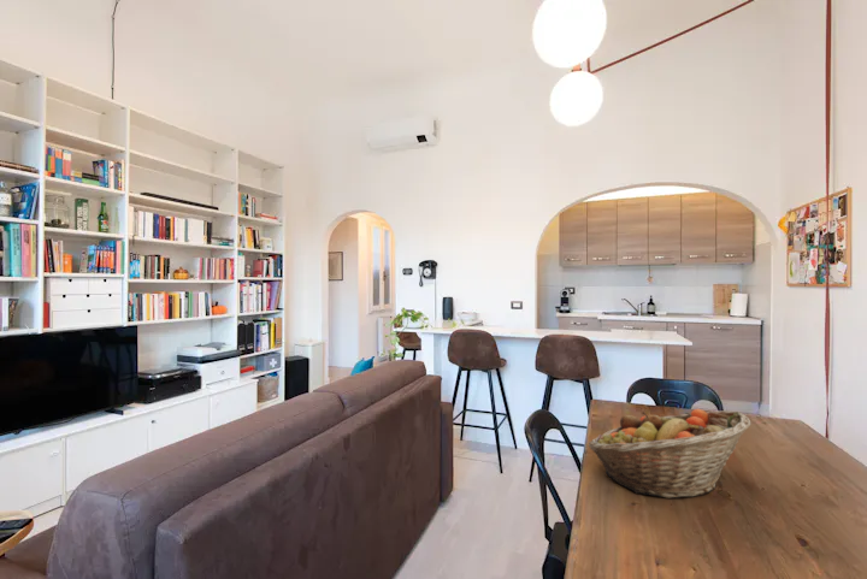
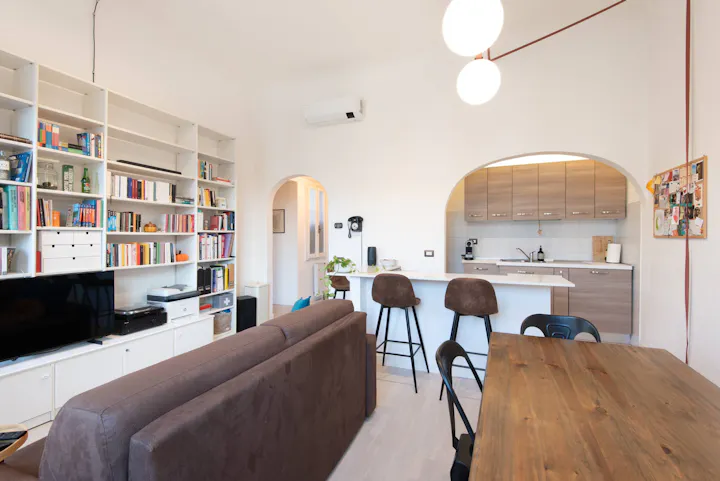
- fruit basket (666, 442)
